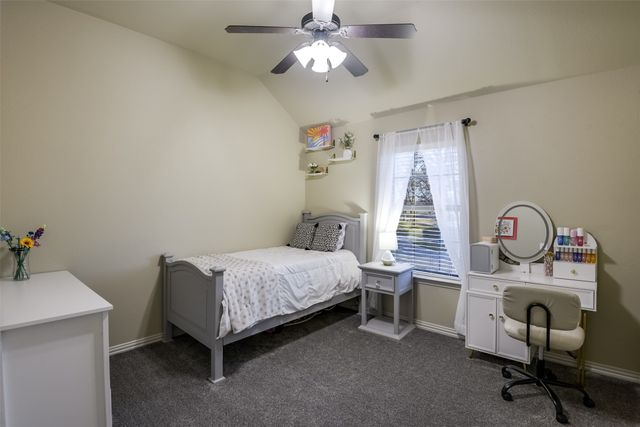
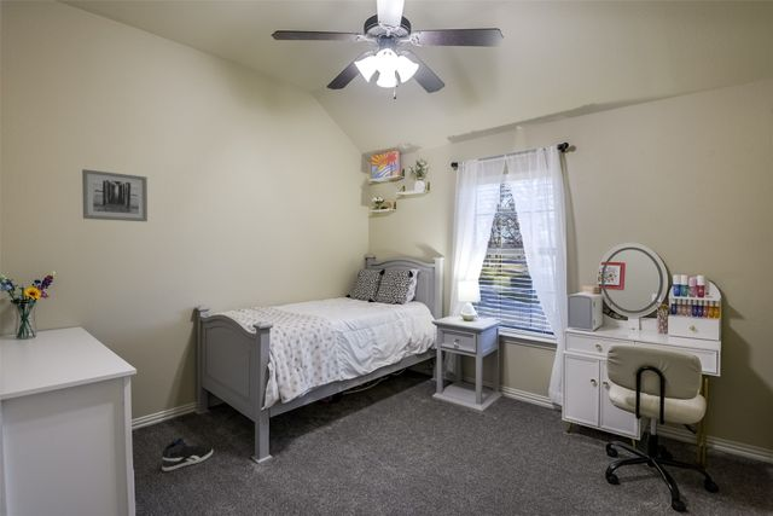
+ sneaker (188, 448)
+ wall art (116, 196)
